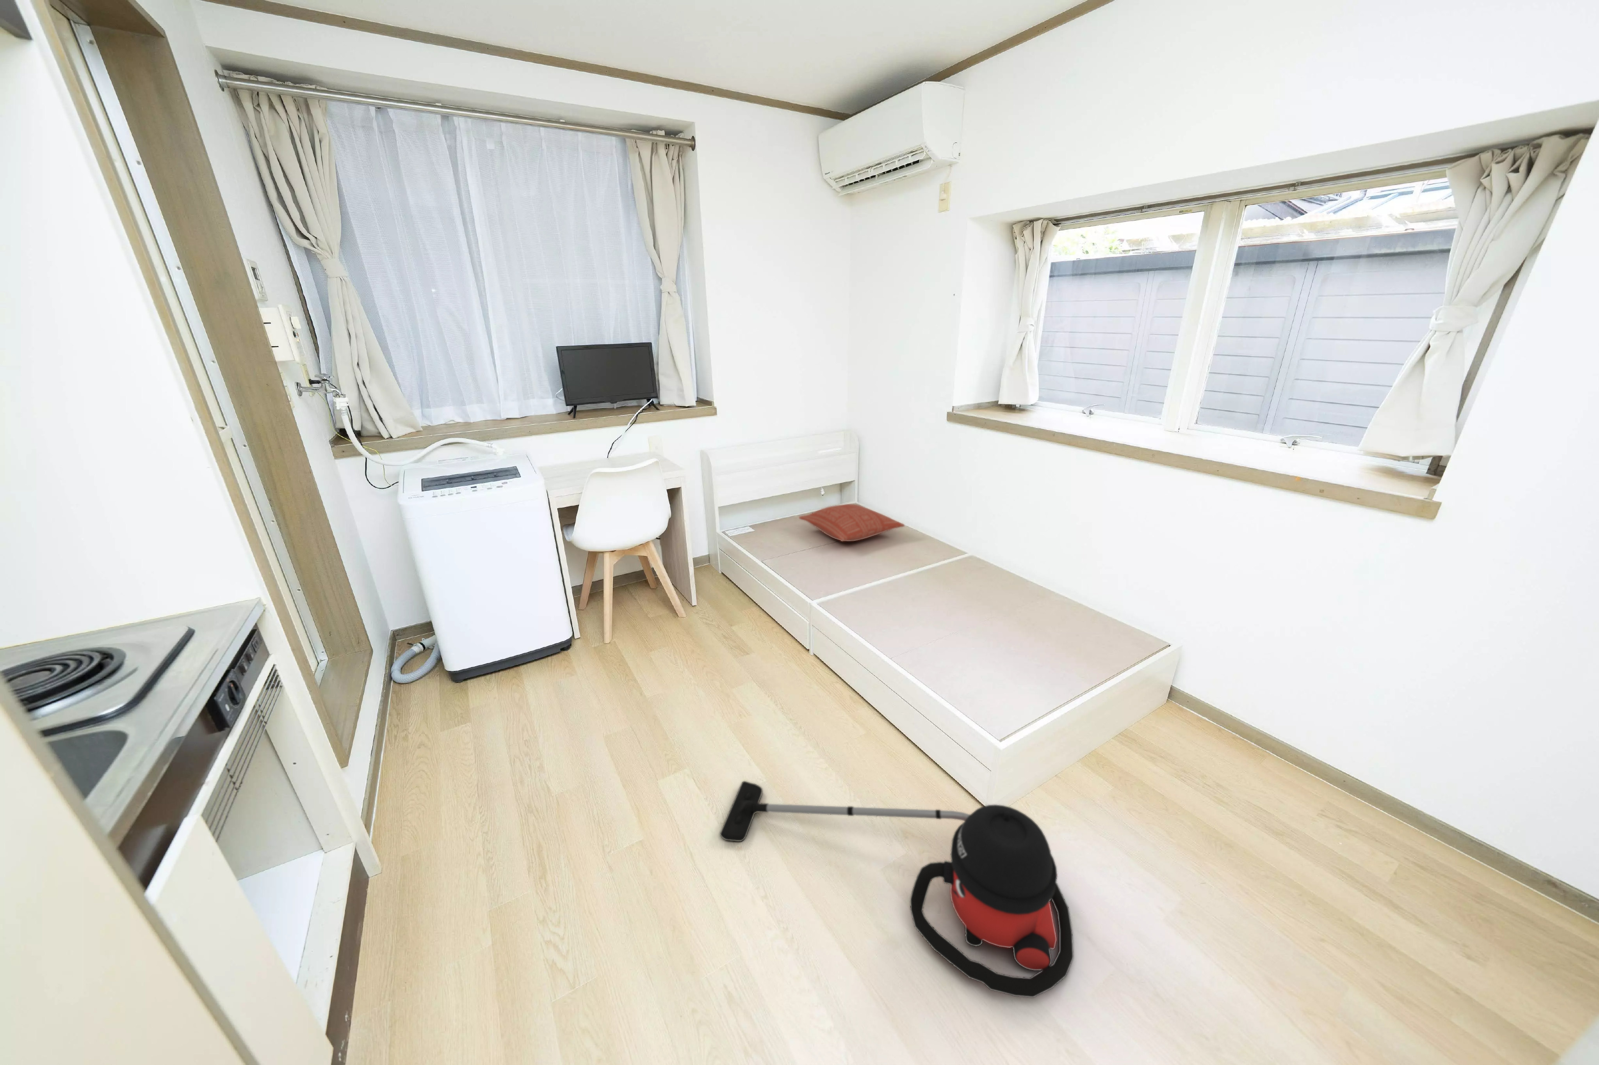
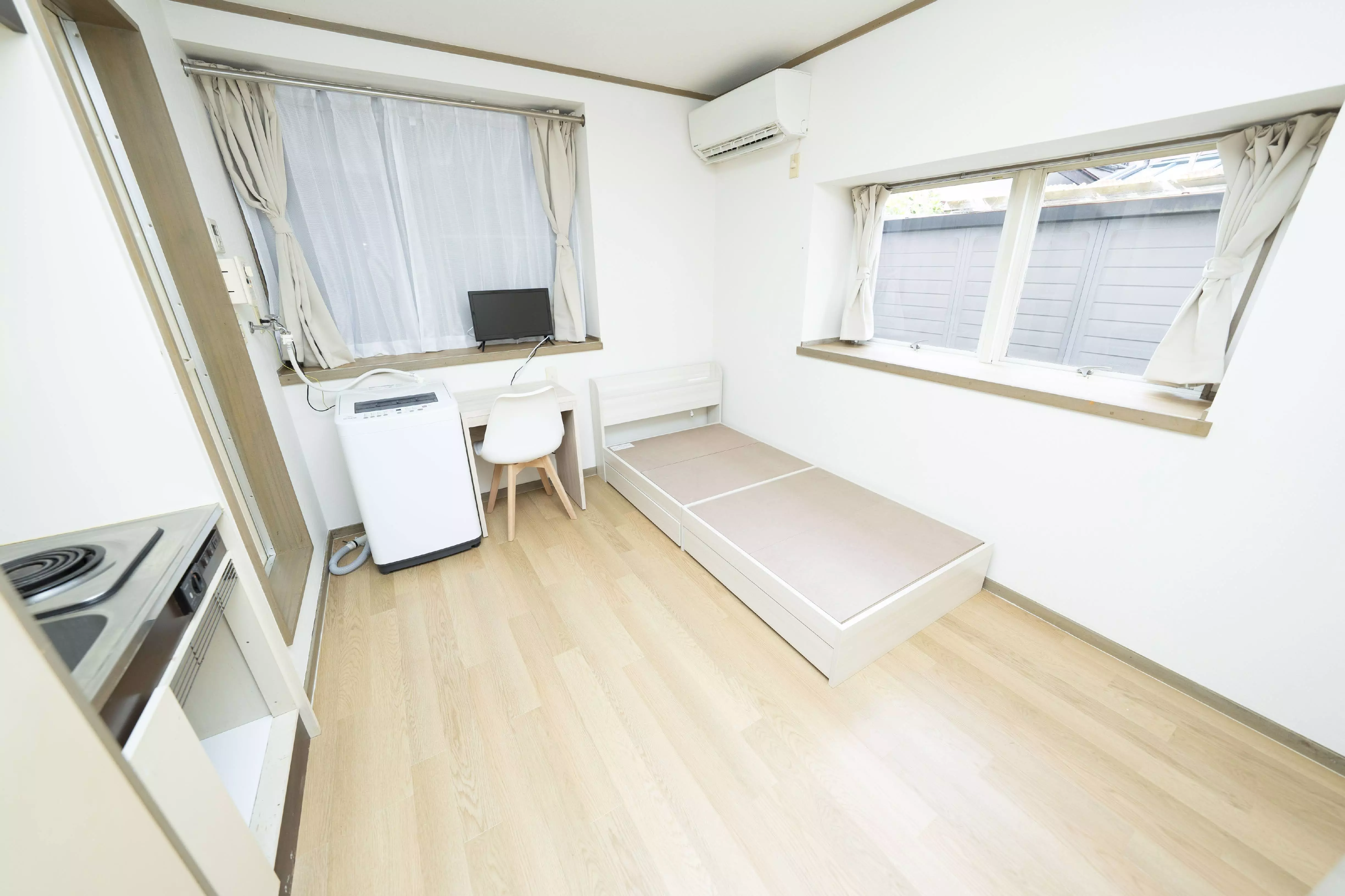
- vacuum cleaner (882, 817)
- pillow (850, 522)
